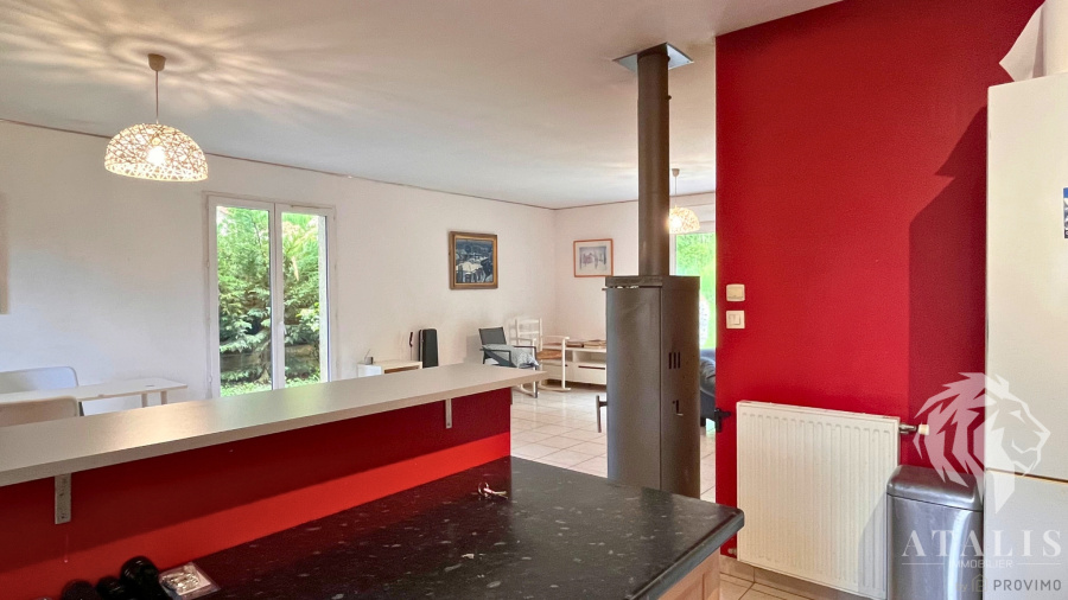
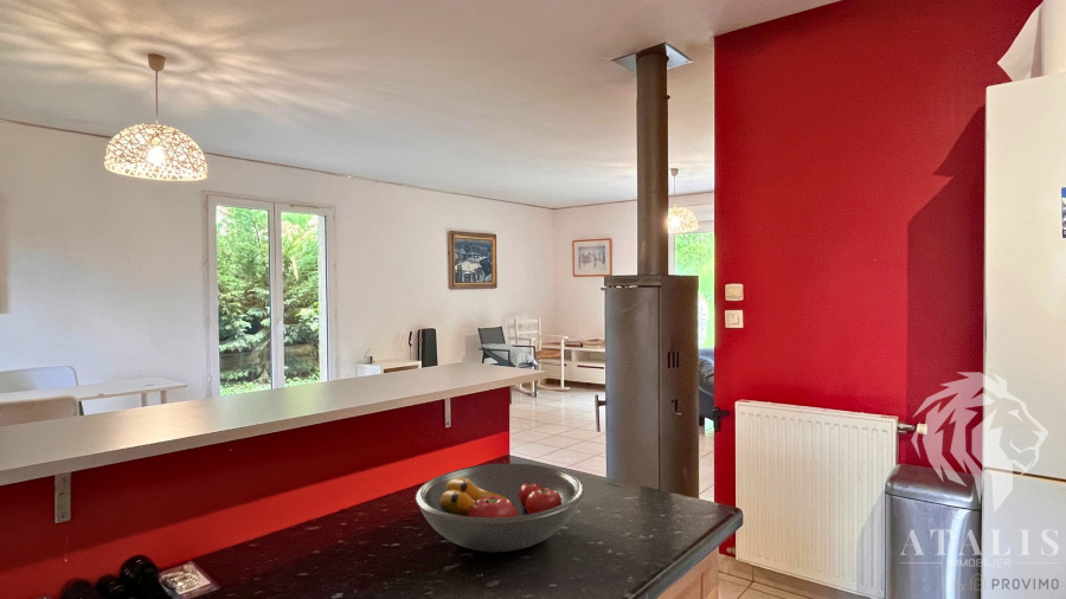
+ fruit bowl (501, 504)
